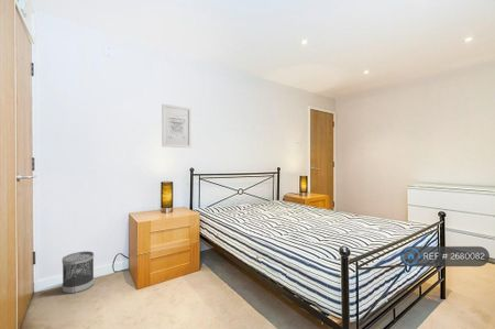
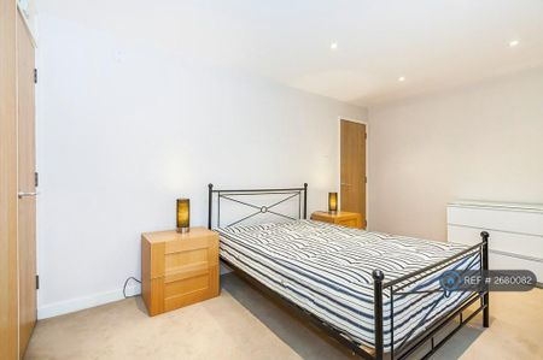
- wastebasket (77, 271)
- wall art (177, 127)
